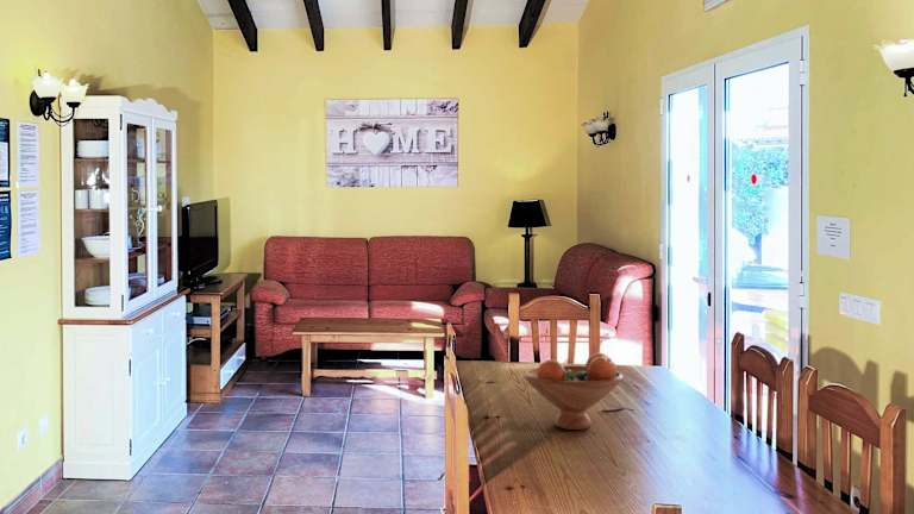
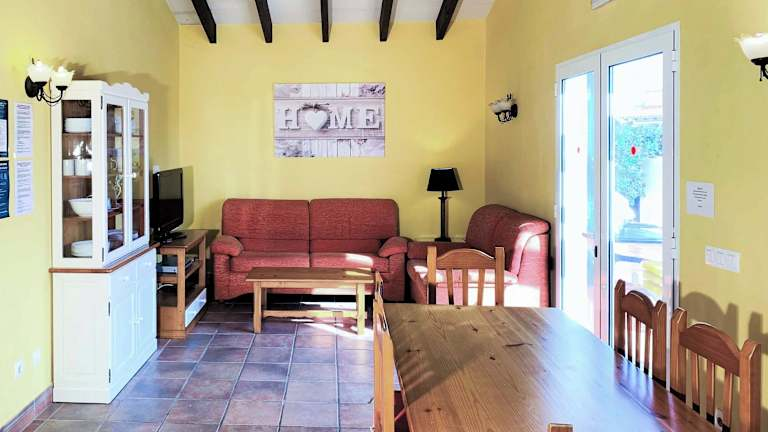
- fruit bowl (572, 389)
